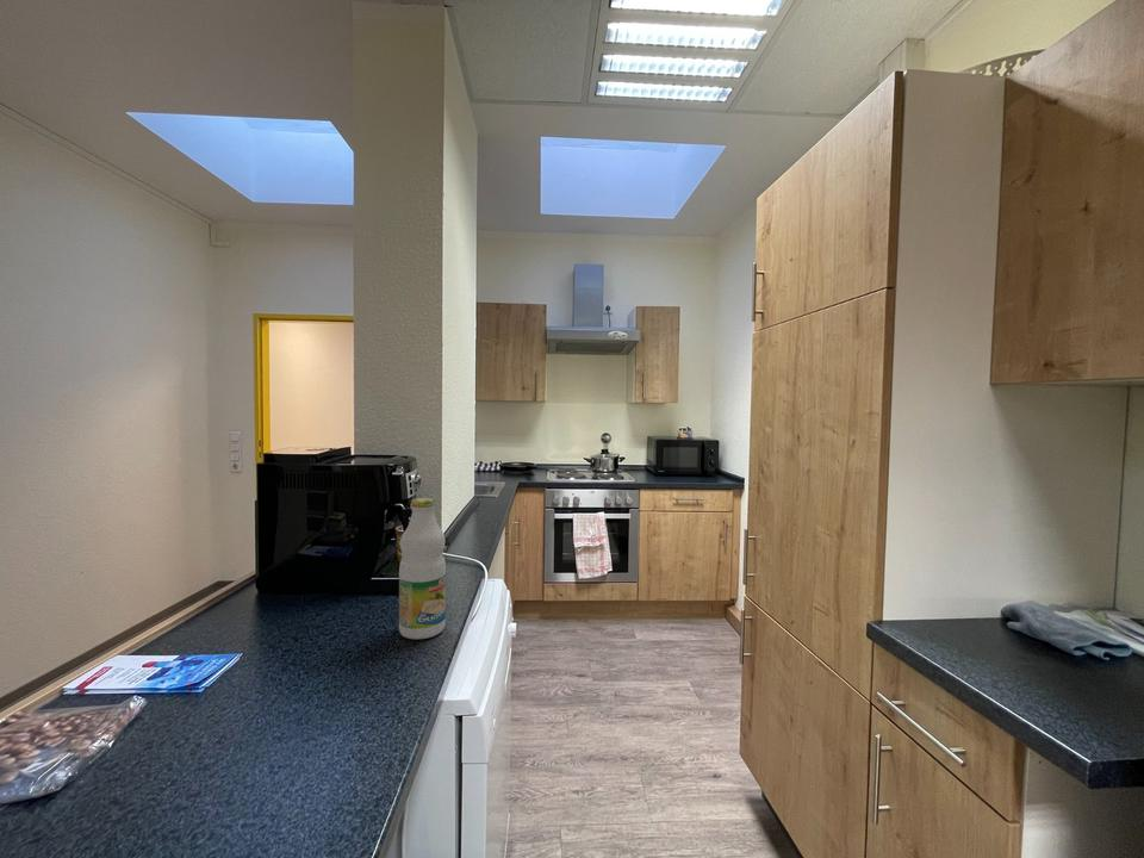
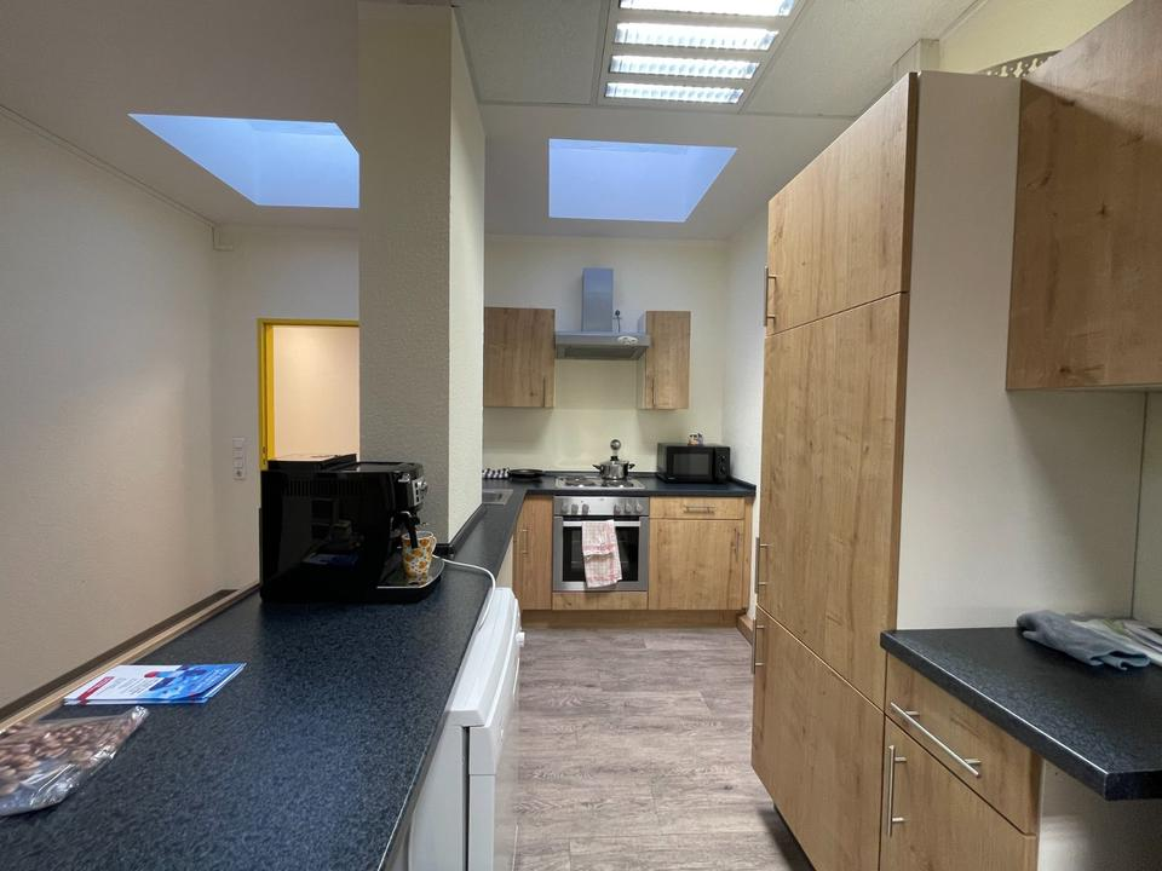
- bottle (422, 565)
